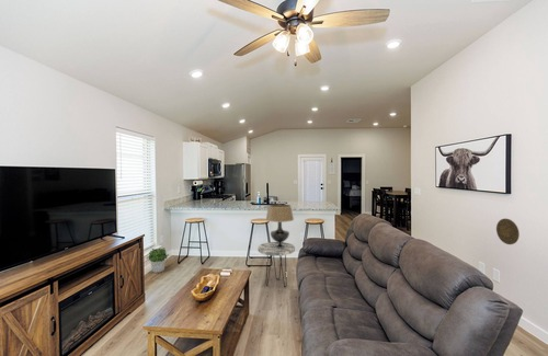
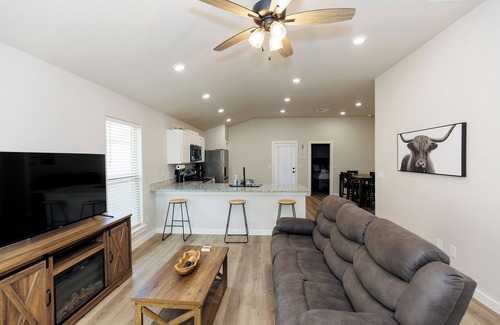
- side table (274, 265)
- potted plant (158, 259)
- decorative plate (505, 231)
- table lamp (279, 226)
